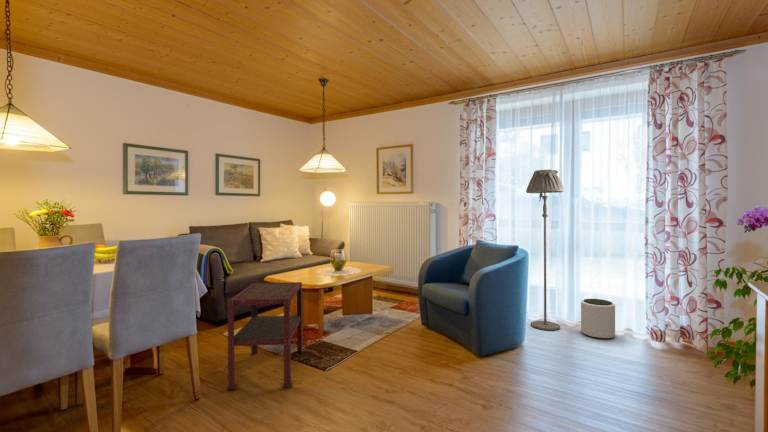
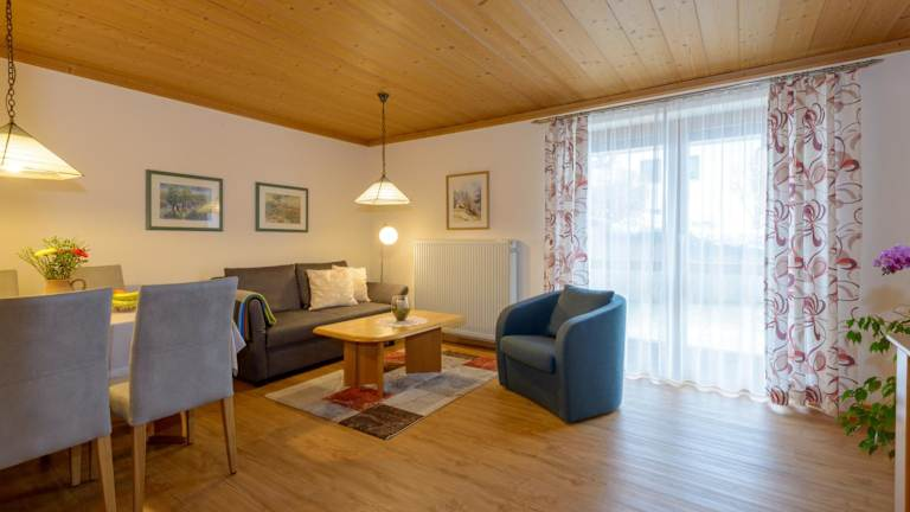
- plant pot (597, 318)
- floor lamp (544, 248)
- side table (269, 329)
